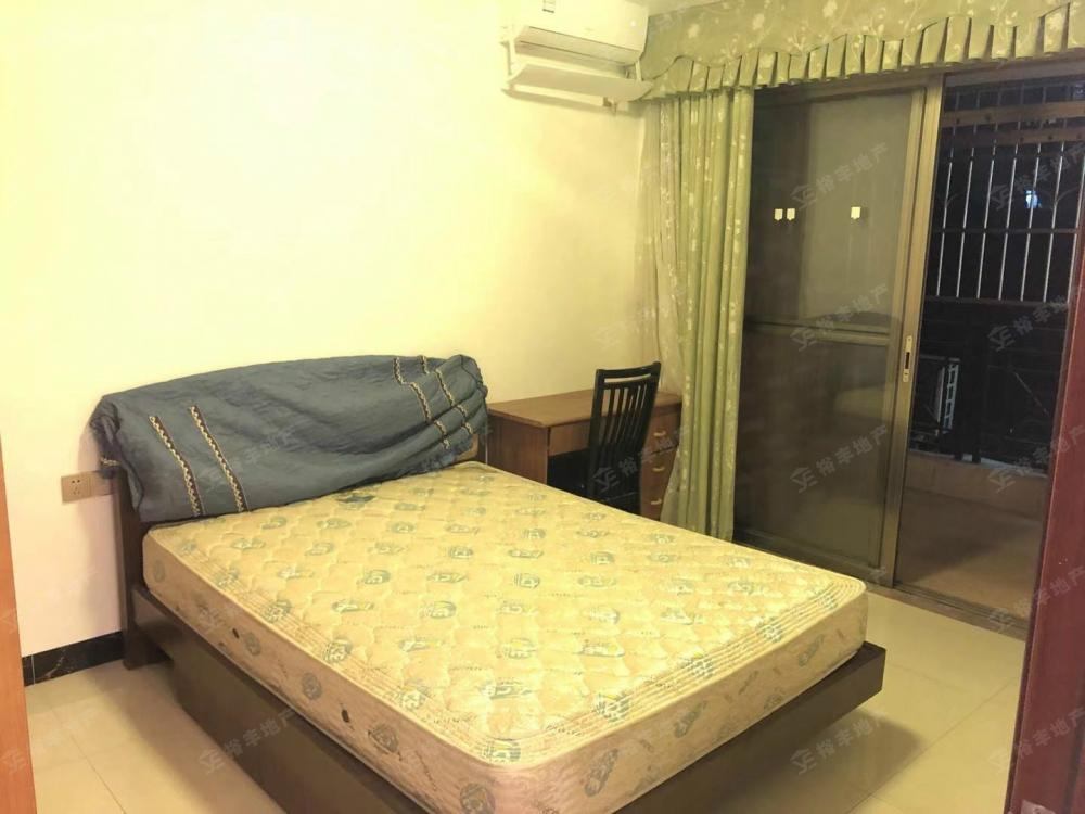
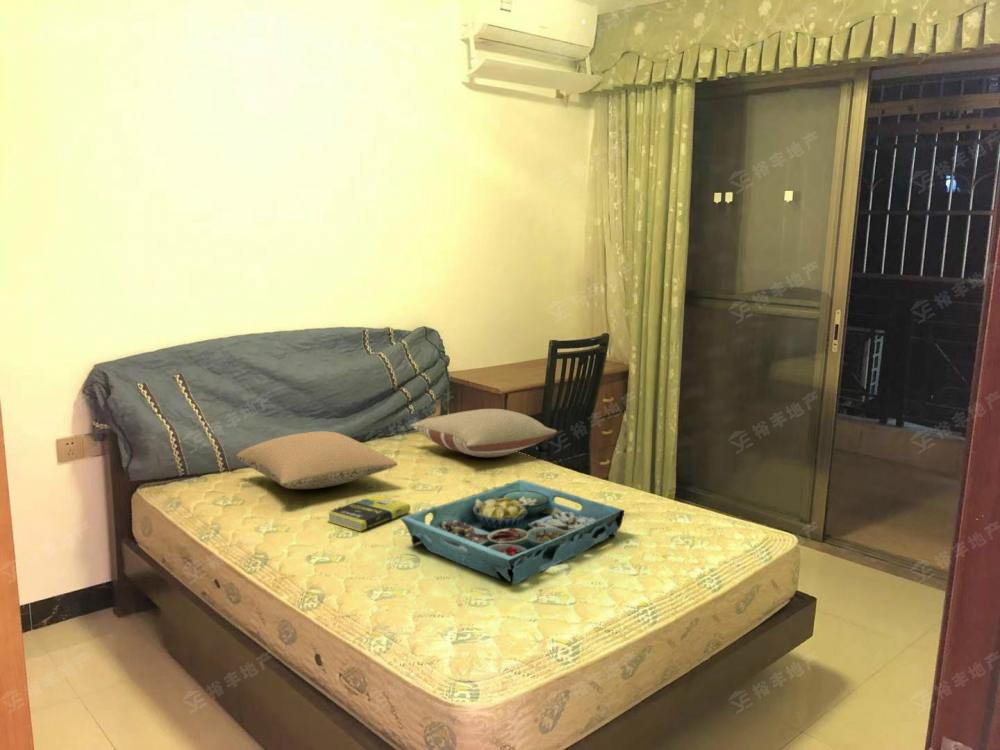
+ book (369, 512)
+ pillow (481, 430)
+ serving tray (514, 524)
+ pillow (316, 460)
